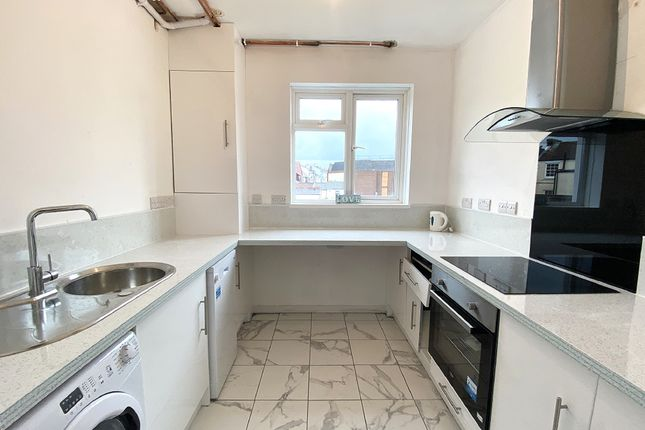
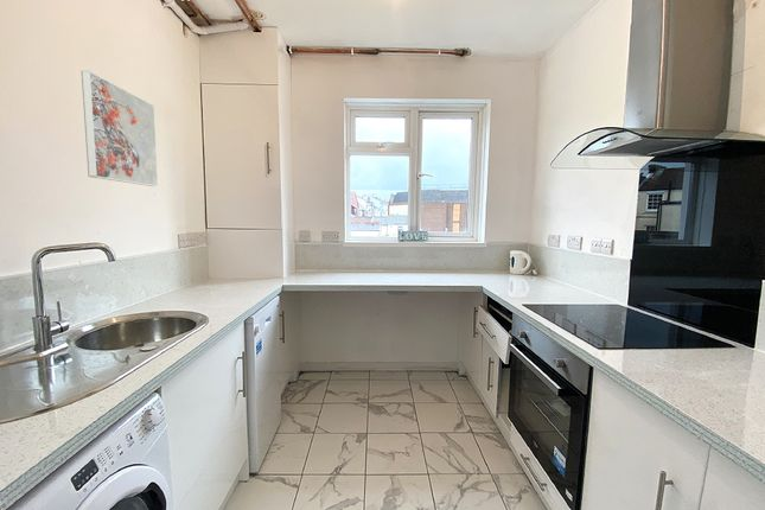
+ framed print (125, 136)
